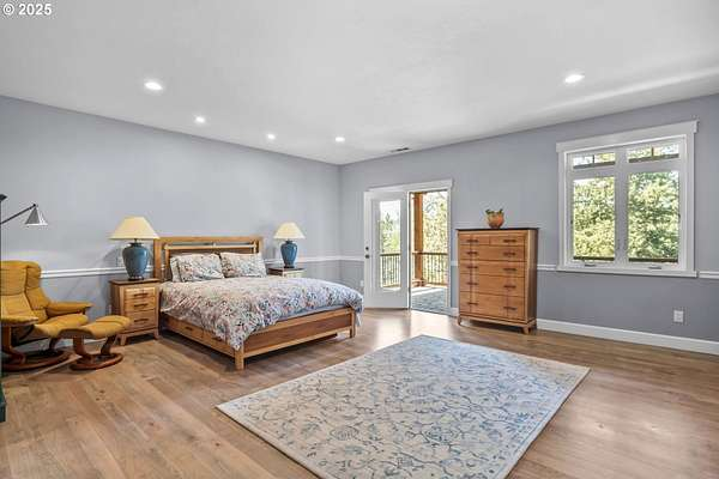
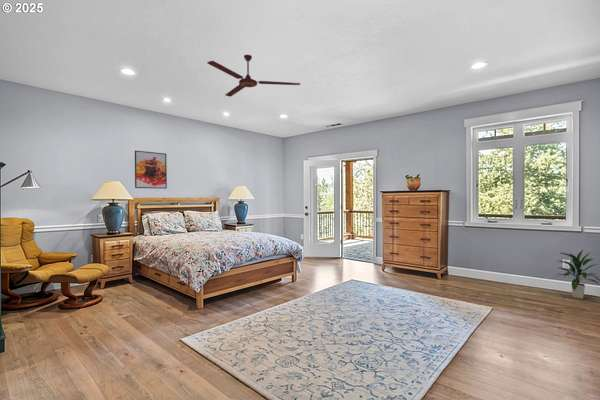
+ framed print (151, 170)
+ ceiling fan (255, 80)
+ indoor plant (577, 273)
